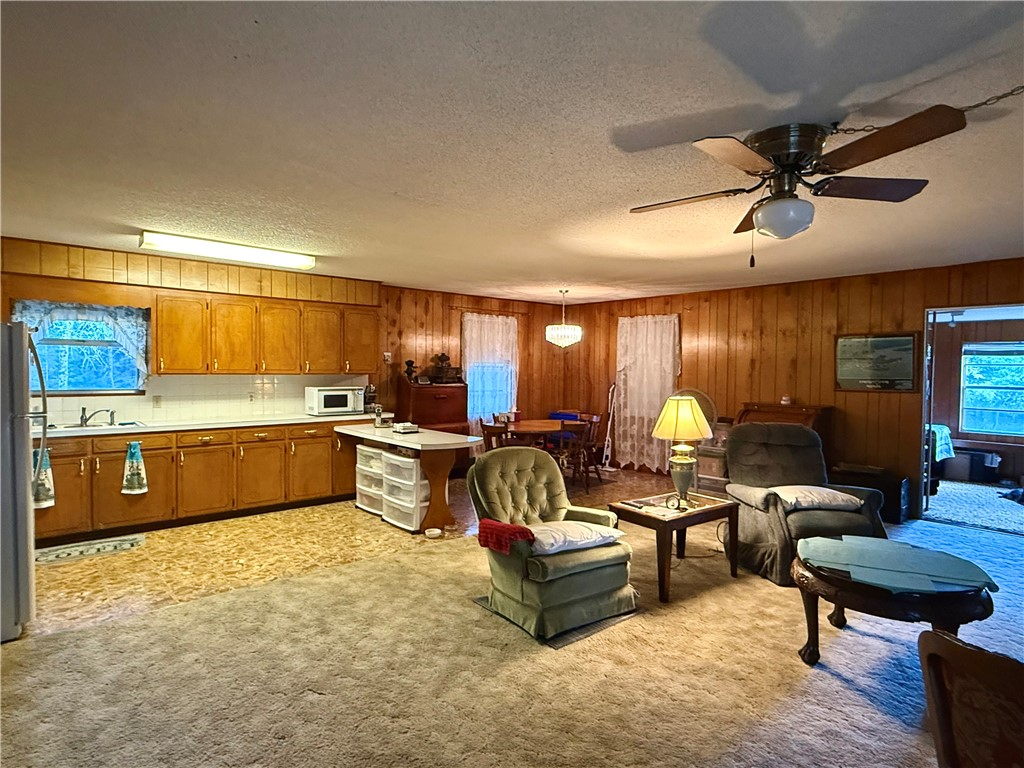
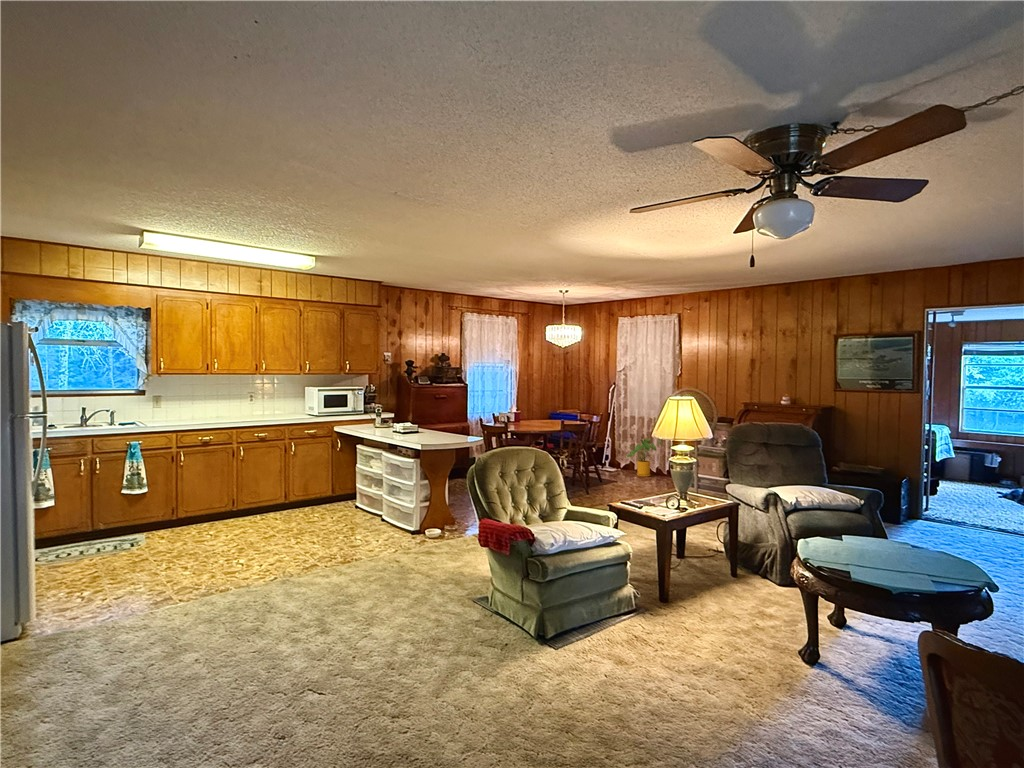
+ house plant (643, 456)
